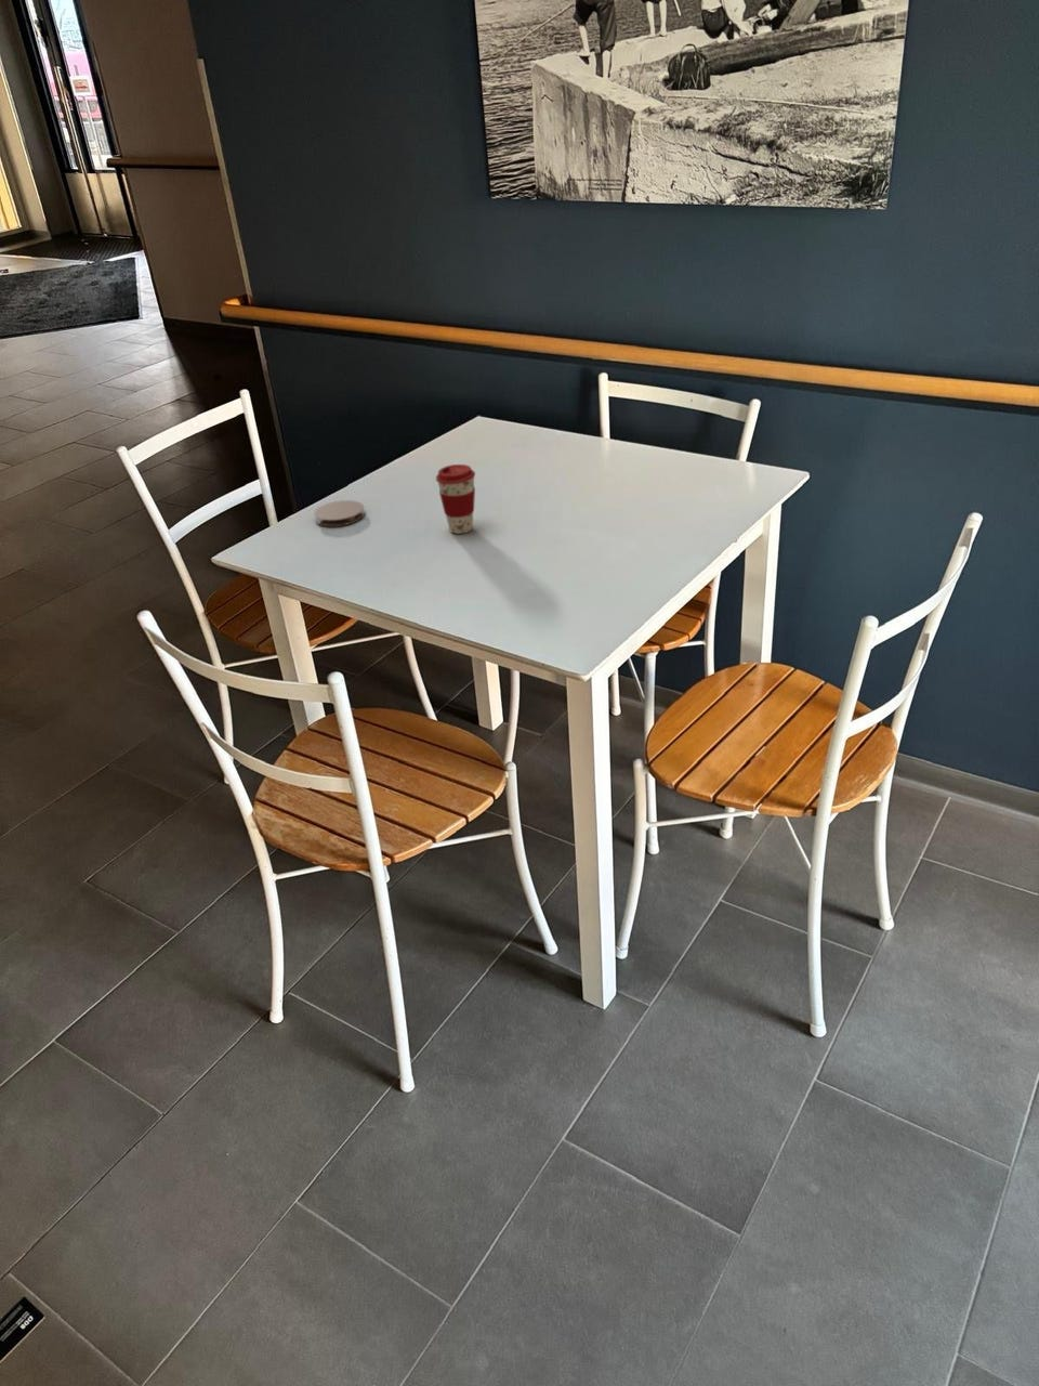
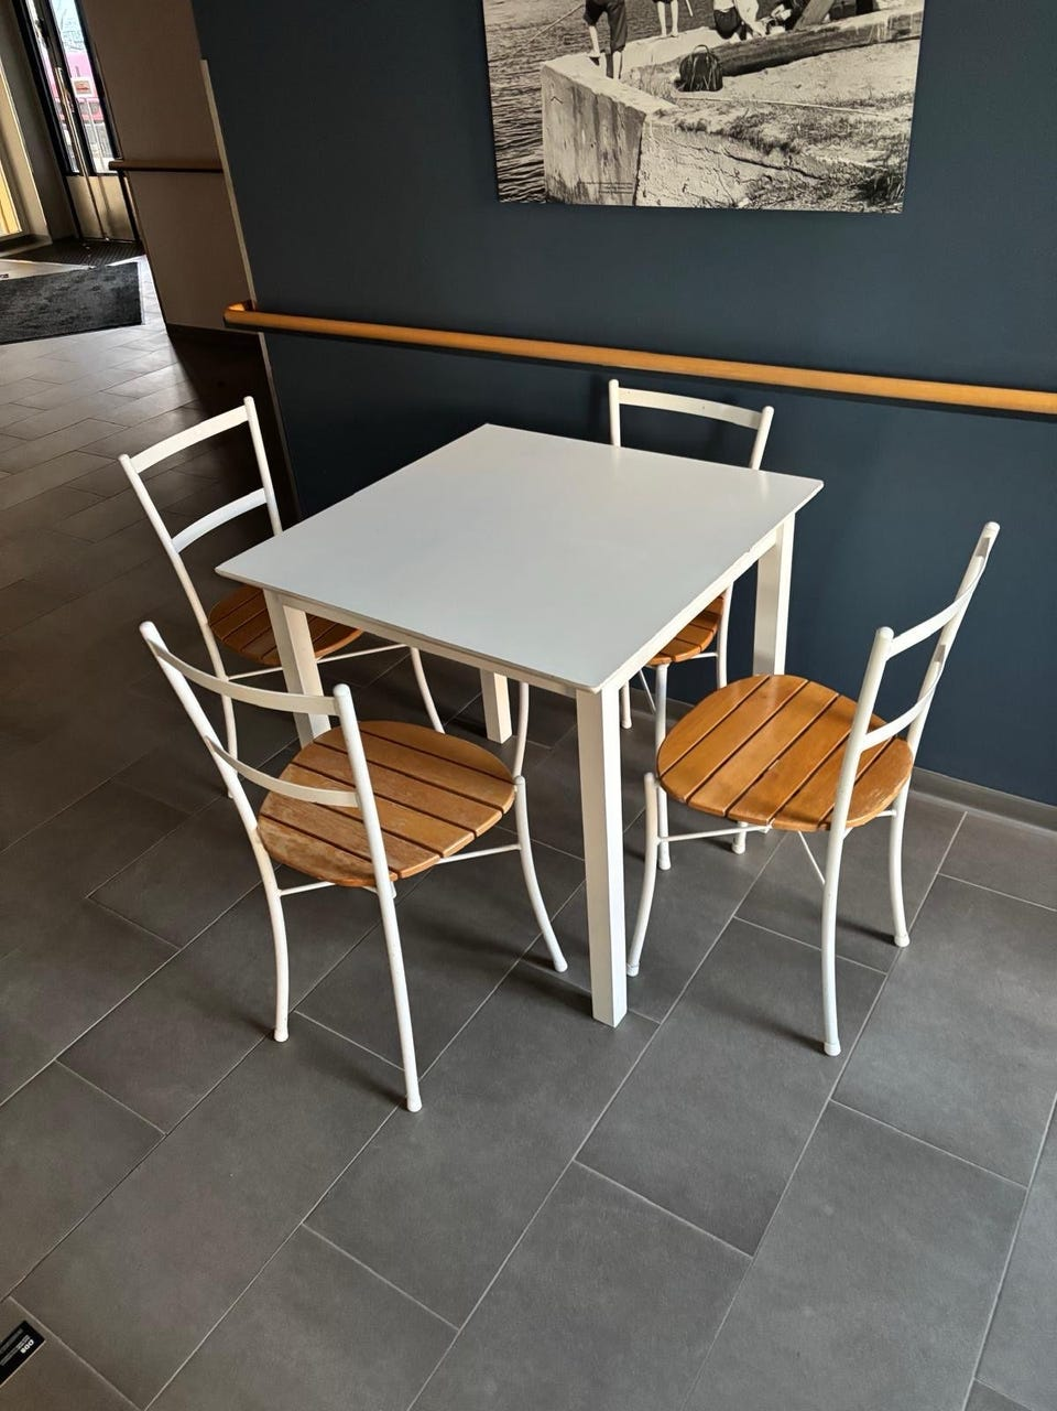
- coaster (338, 512)
- coffee cup (457, 499)
